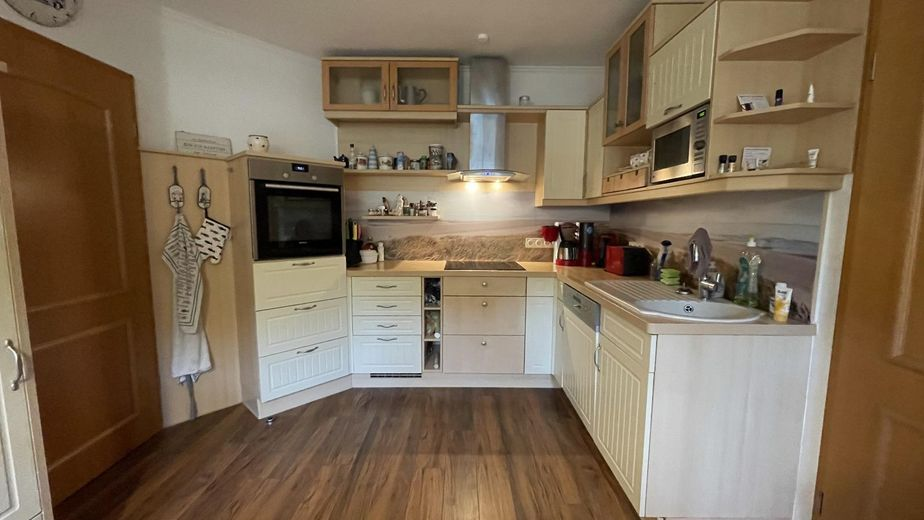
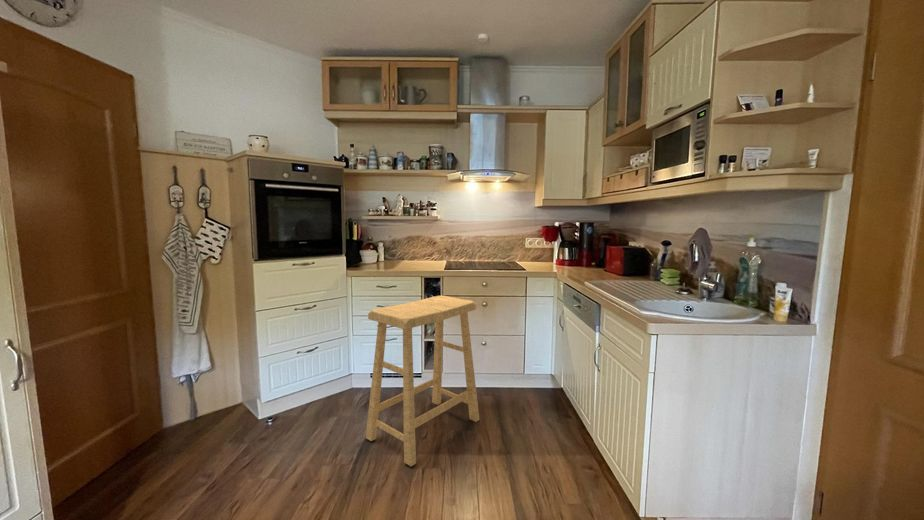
+ stool (433, 368)
